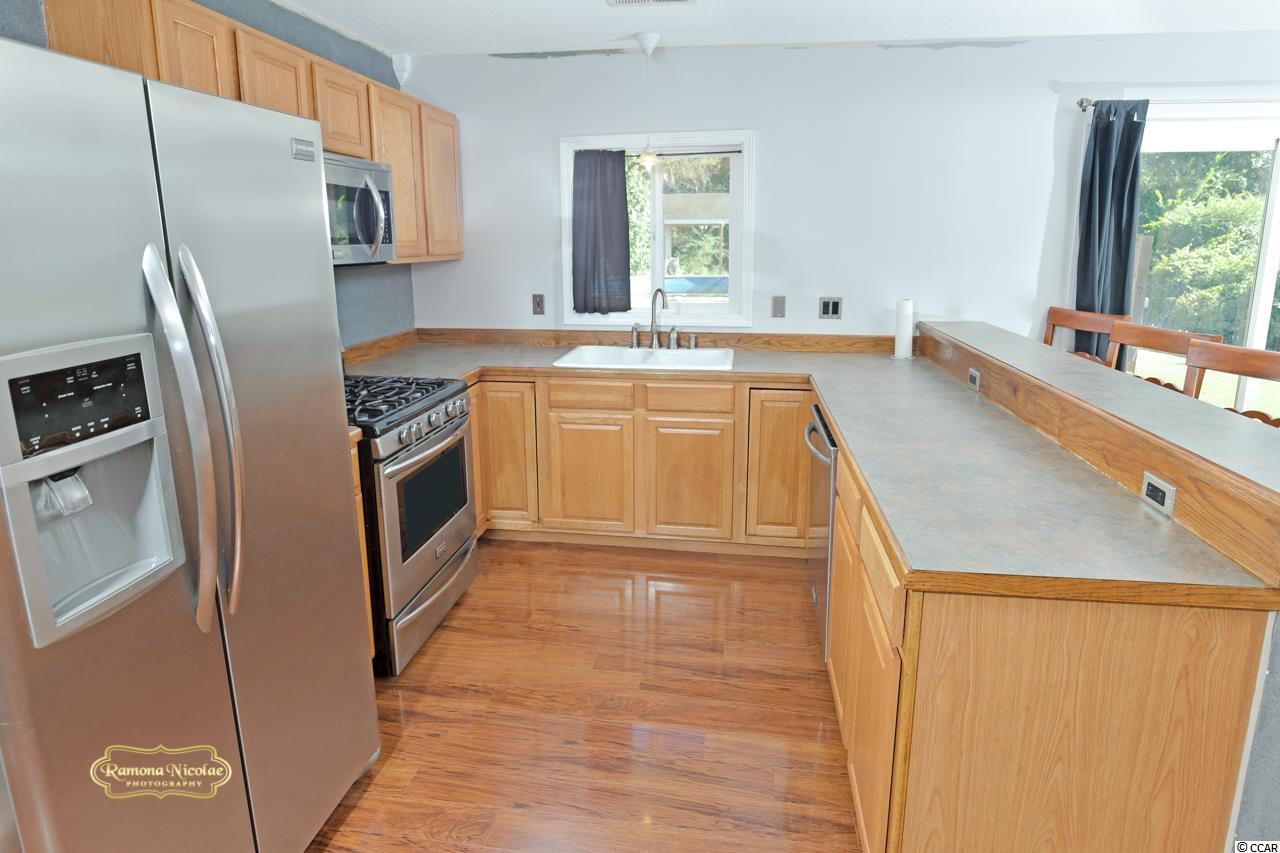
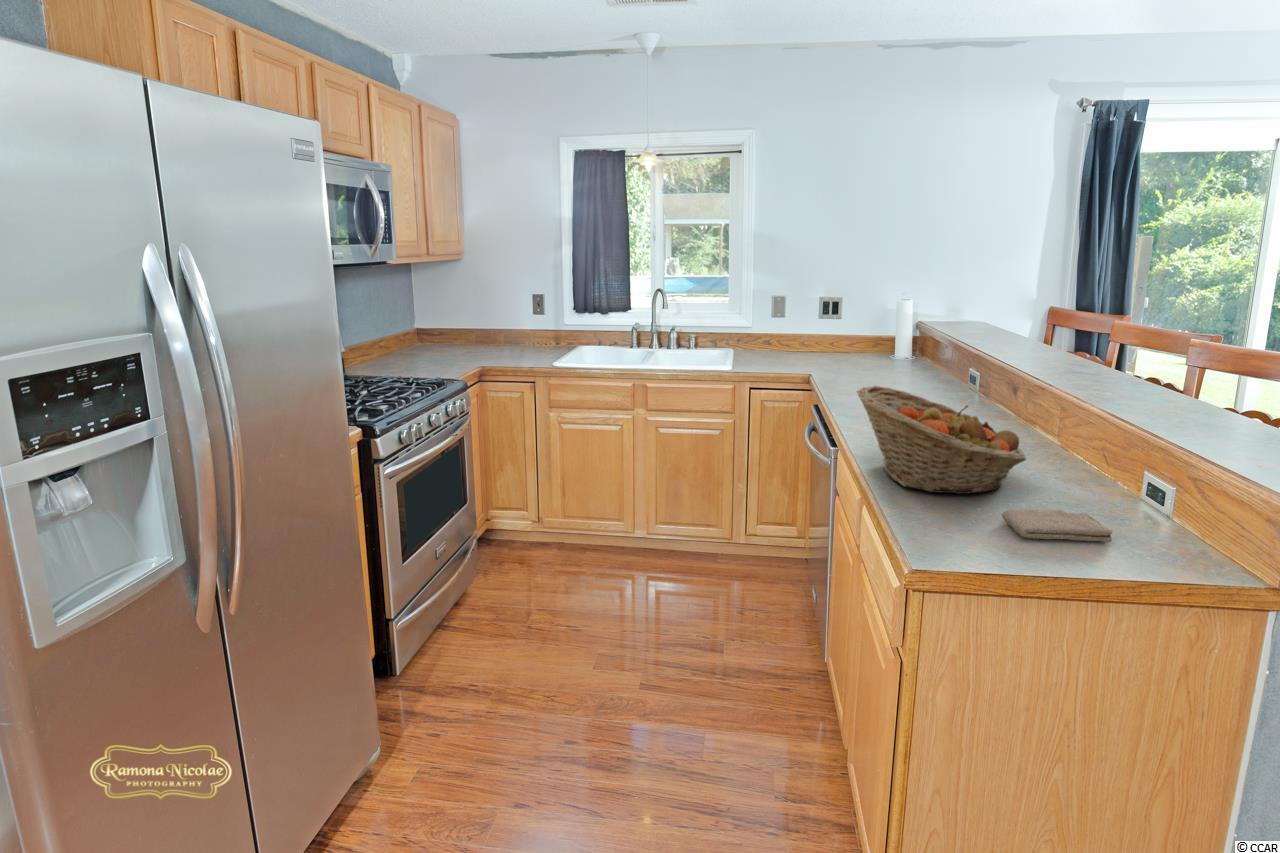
+ washcloth (1056, 524)
+ fruit basket (936, 435)
